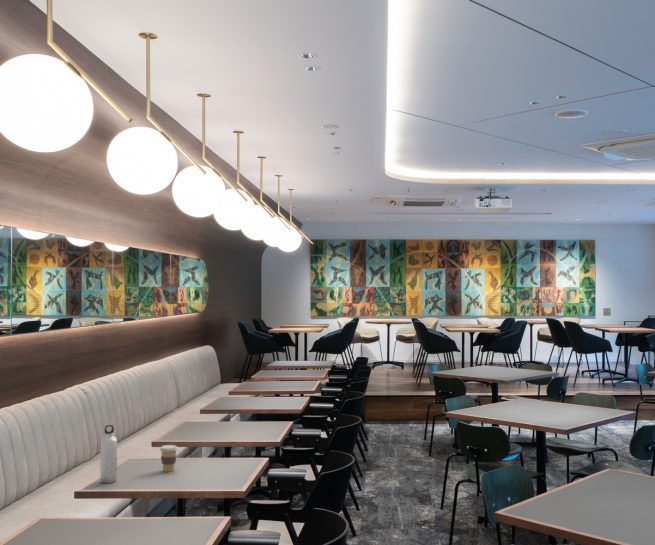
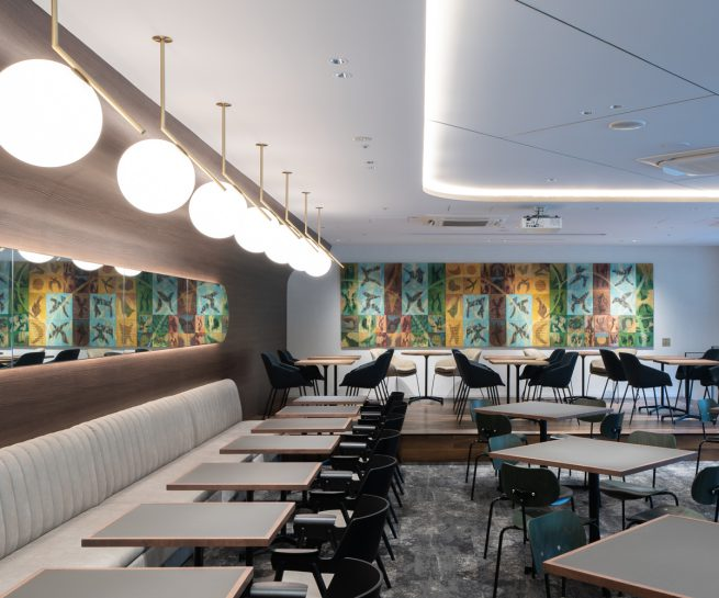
- coffee cup (168, 458)
- water bottle (108, 452)
